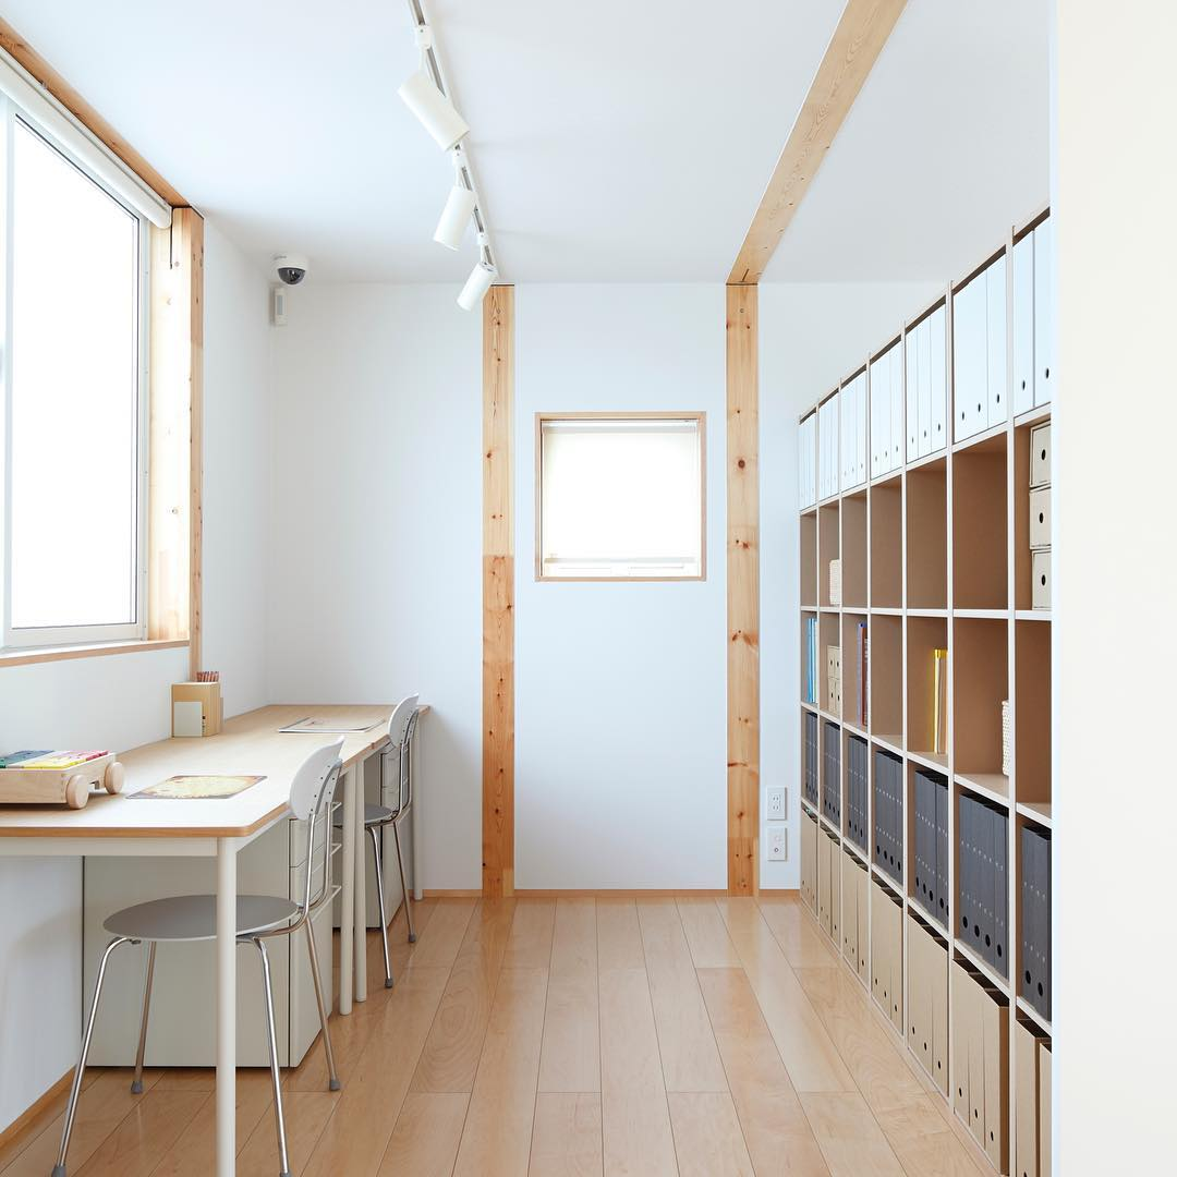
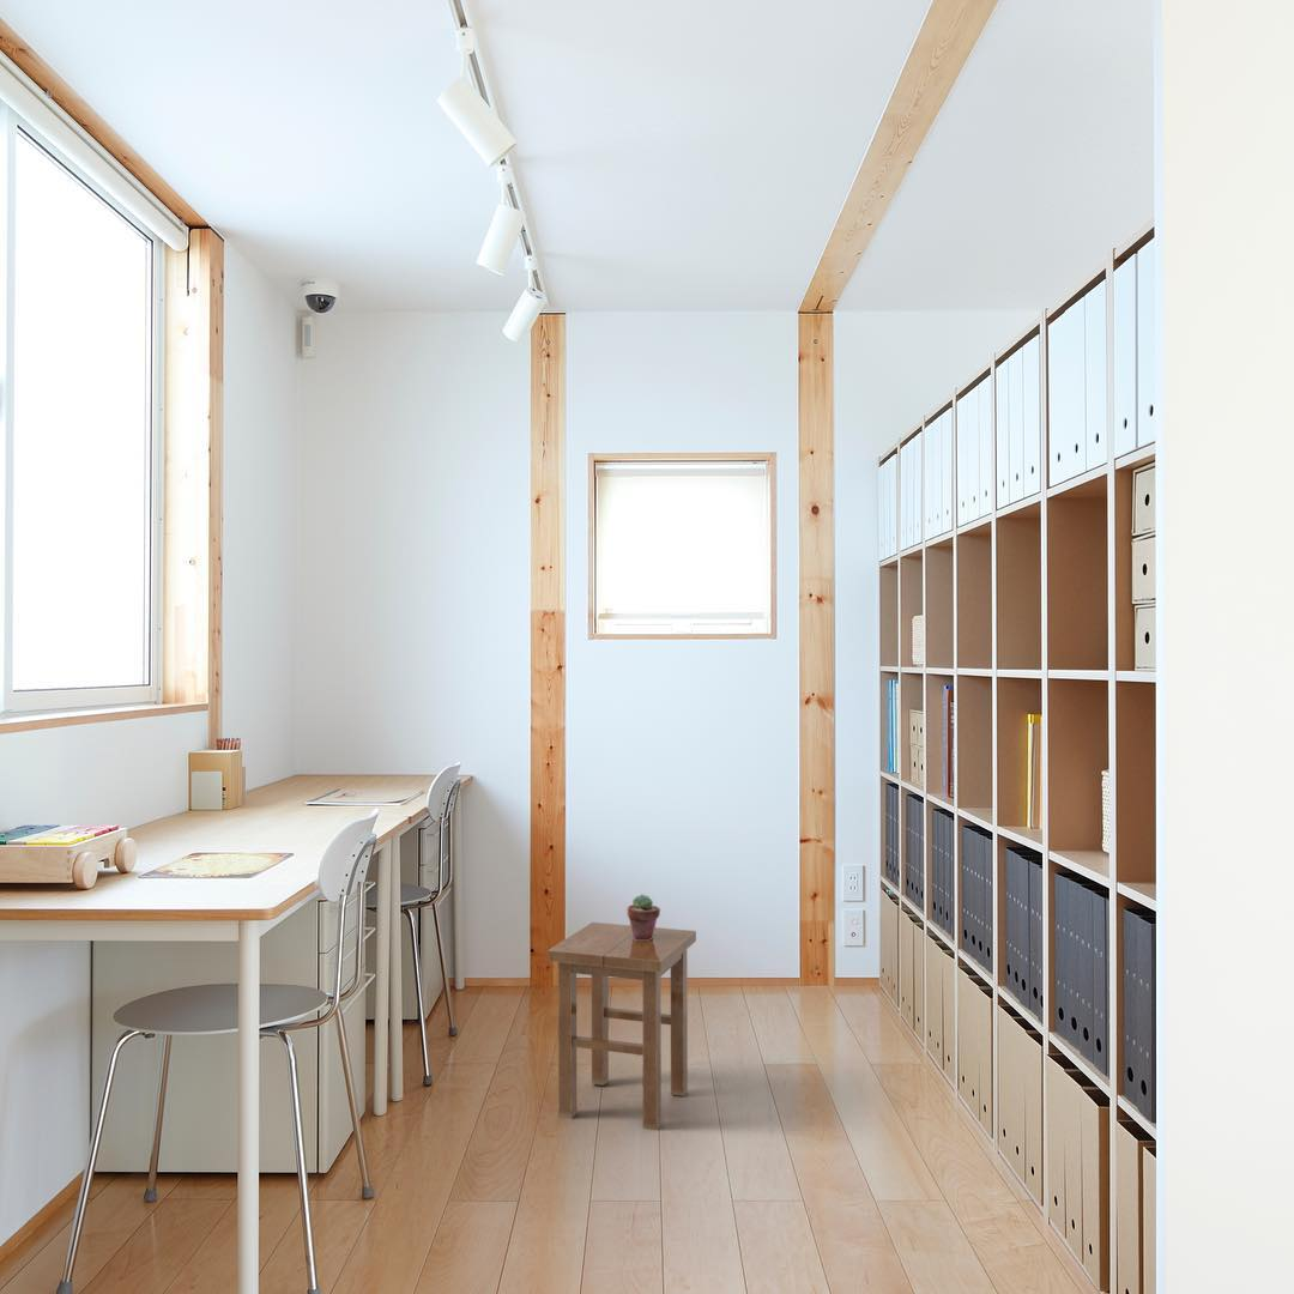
+ stool (624, 1018)
+ potted succulent (642, 915)
